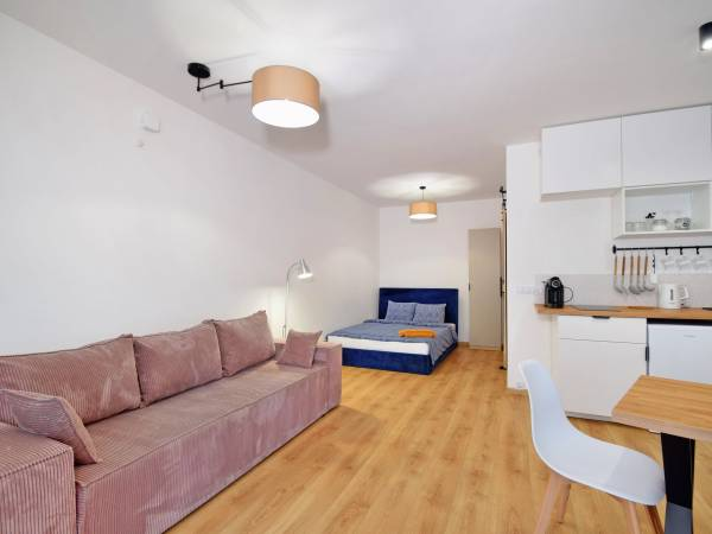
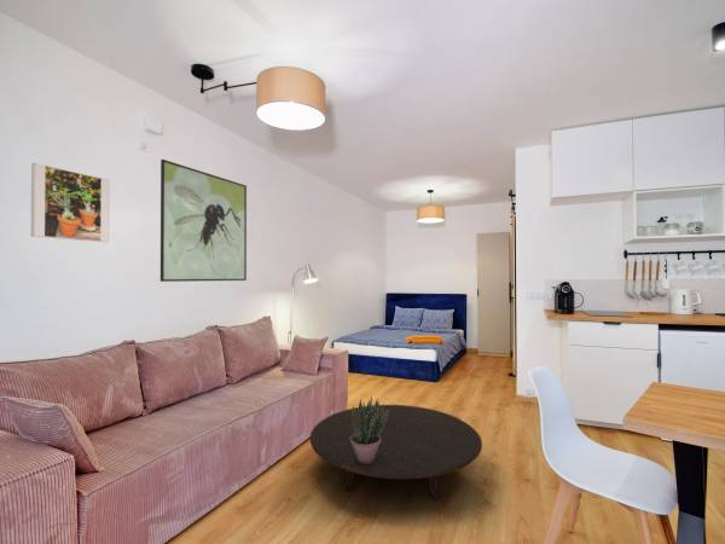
+ potted plant (369, 427)
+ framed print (208, 227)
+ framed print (72, 206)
+ table (394, 451)
